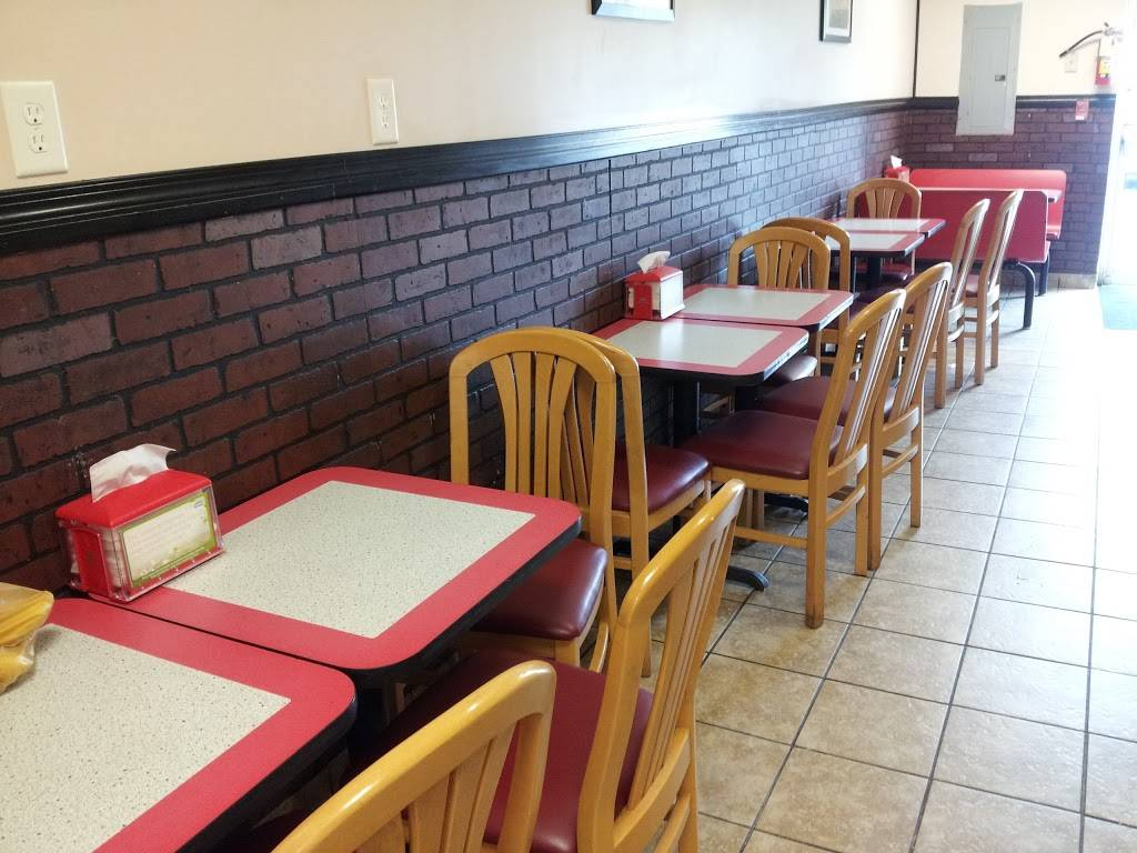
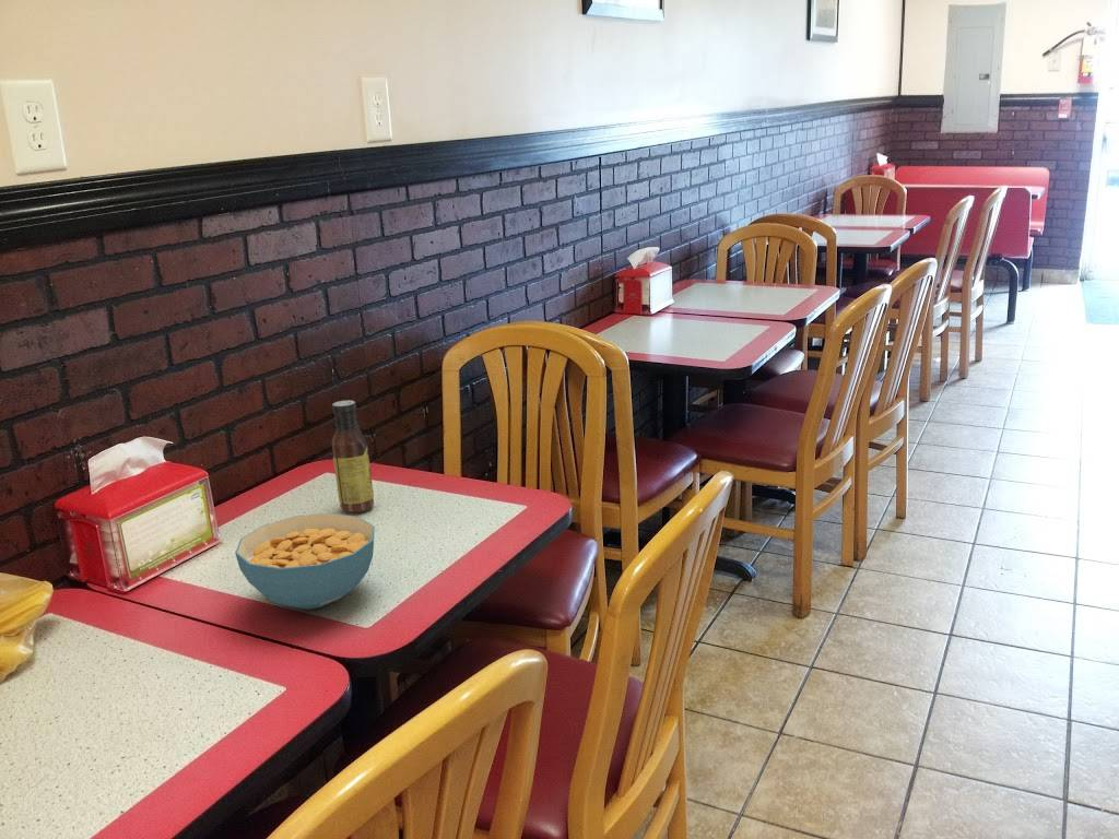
+ sauce bottle (351, 456)
+ cereal bowl (309, 569)
